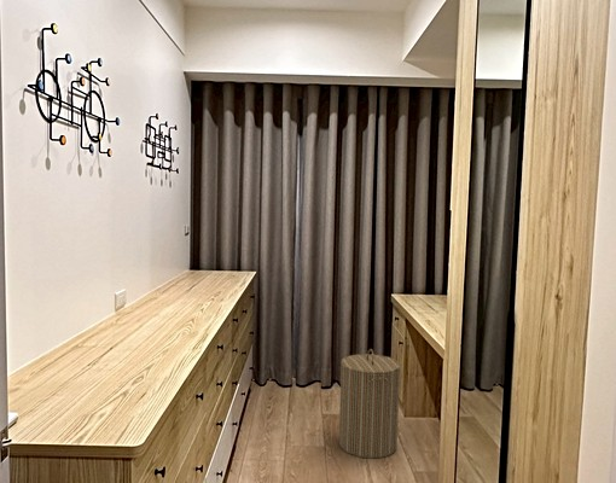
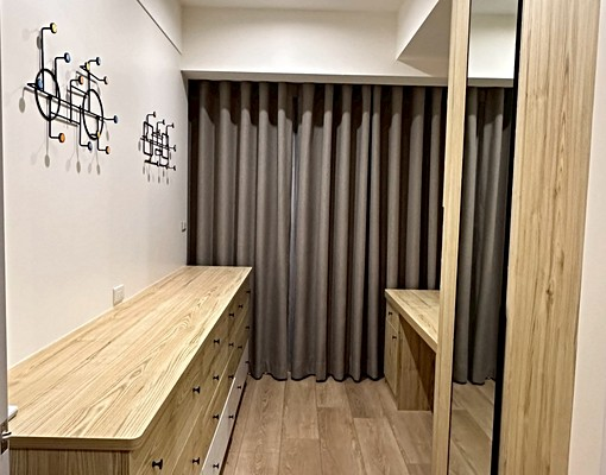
- laundry hamper (368, 397)
